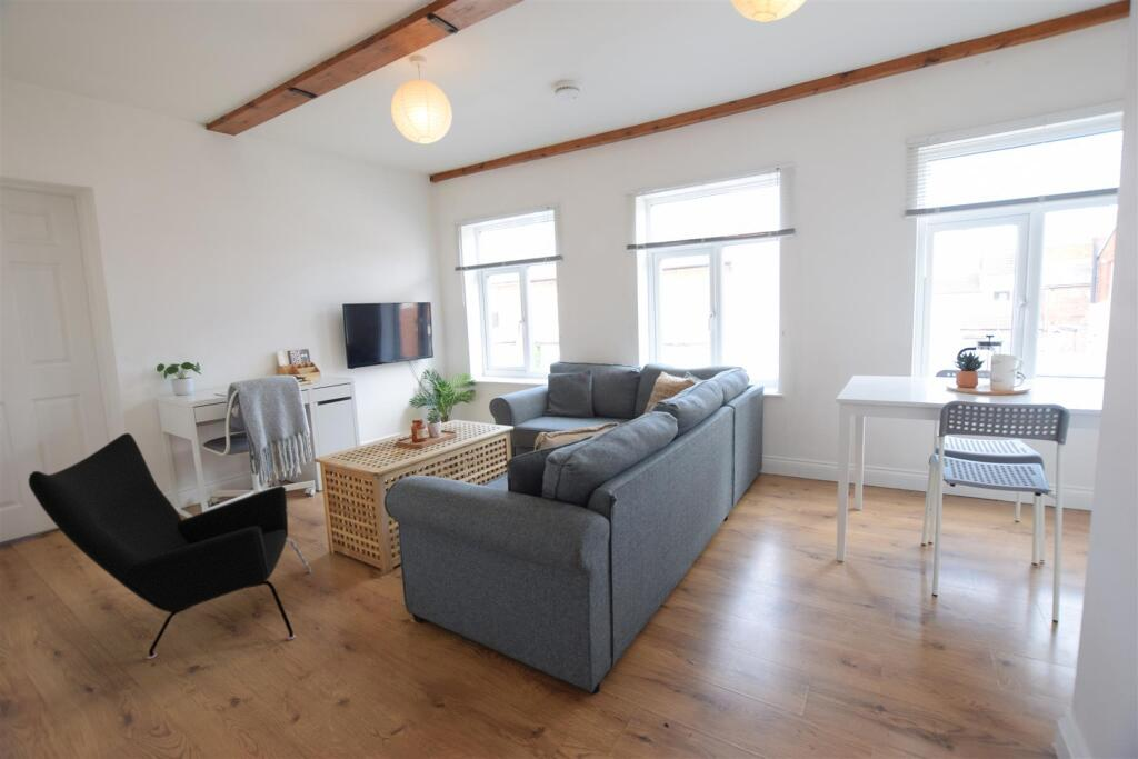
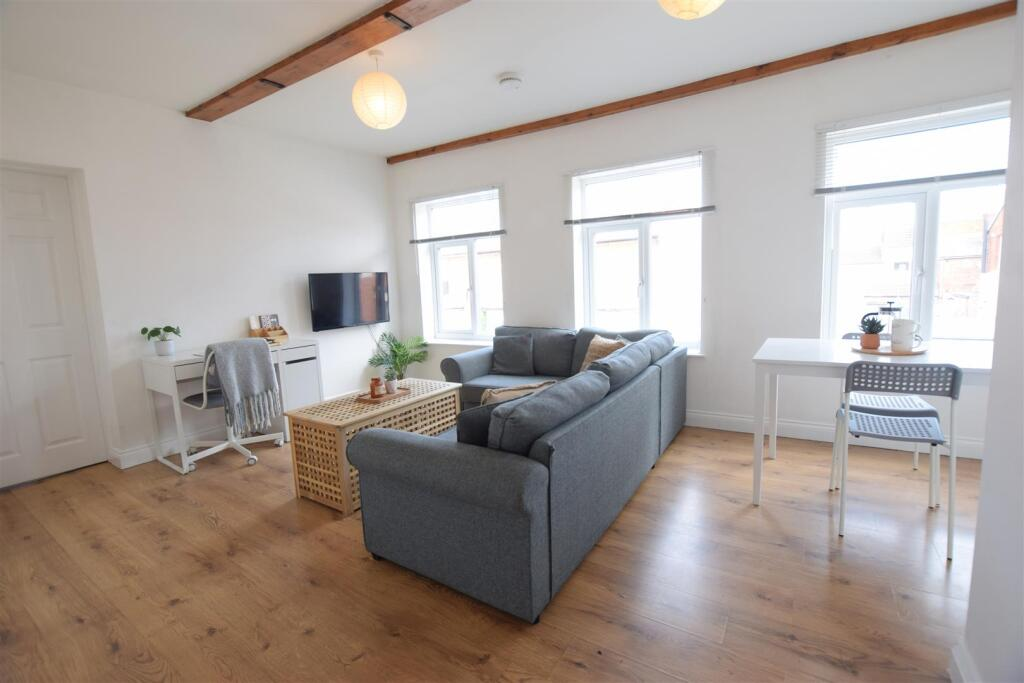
- armchair (191, 532)
